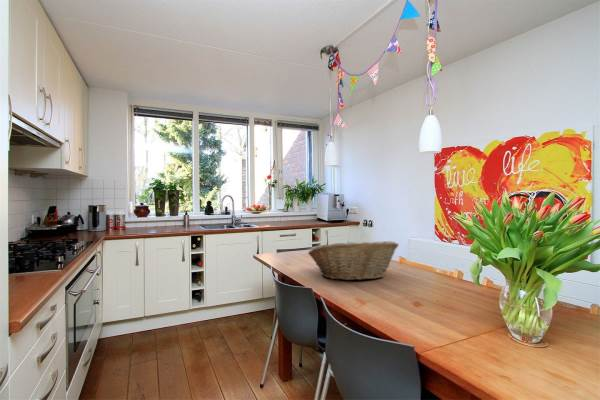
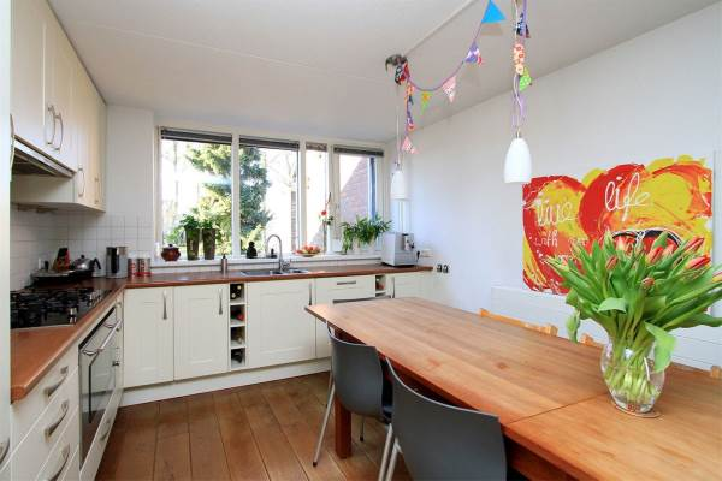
- fruit basket (353, 256)
